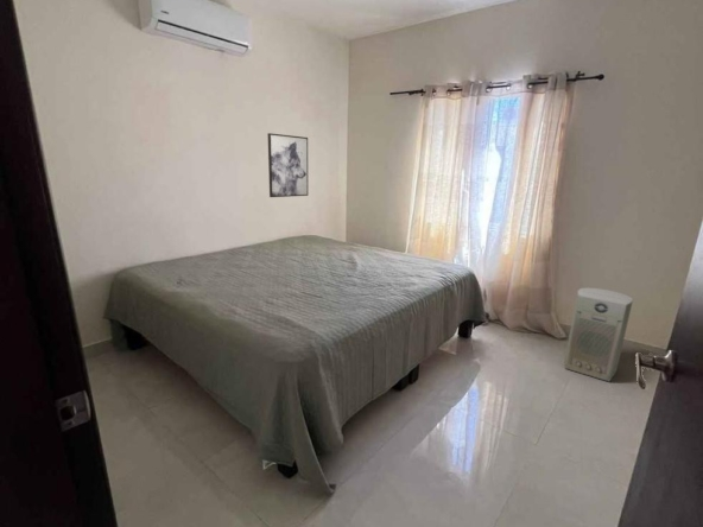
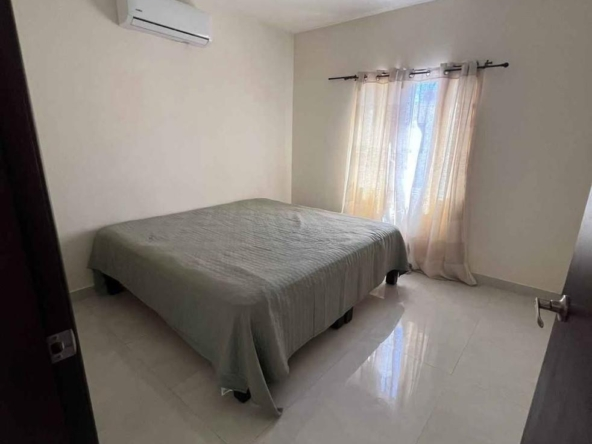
- fan (596, 330)
- wall art (289, 166)
